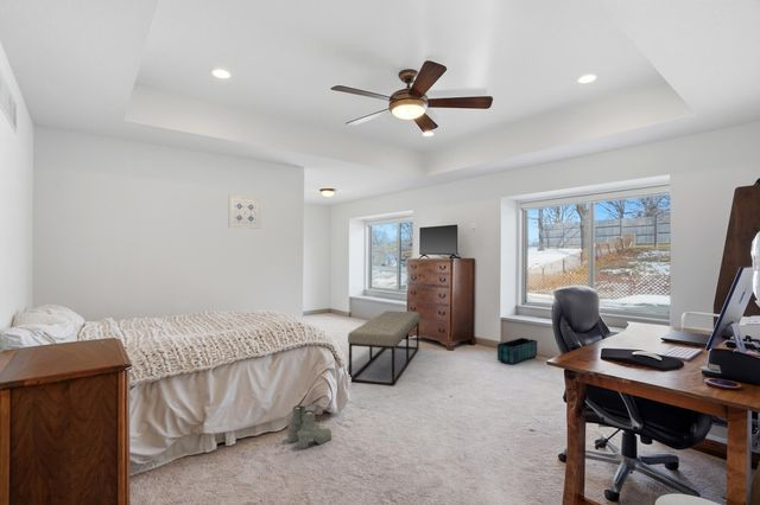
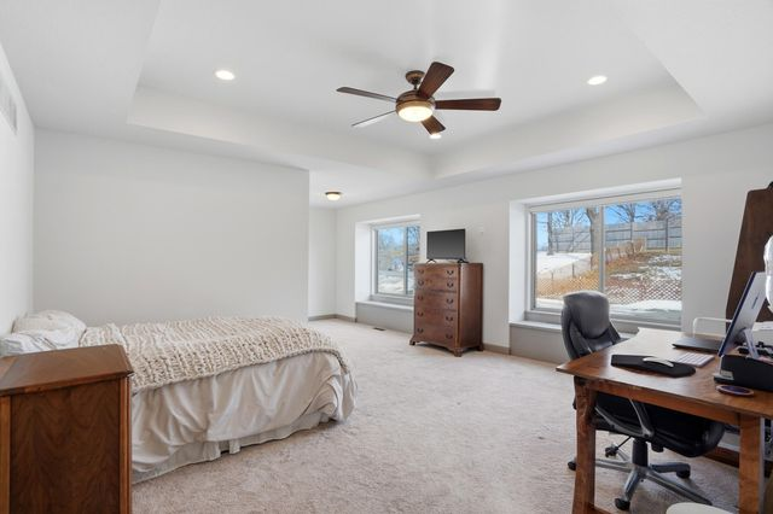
- boots (309, 423)
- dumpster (517, 351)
- bench (388, 341)
- wall art (245, 212)
